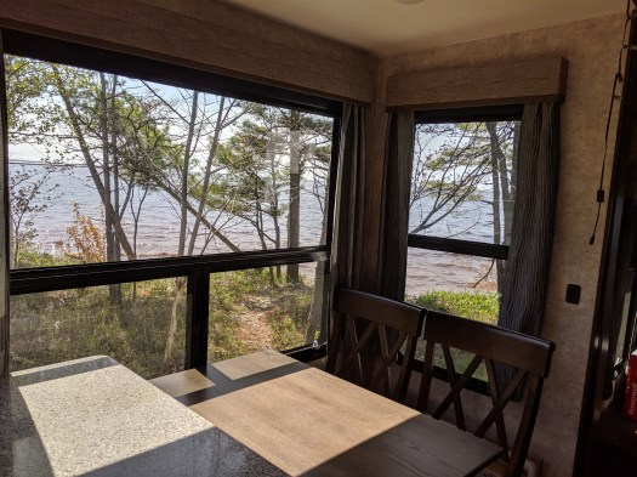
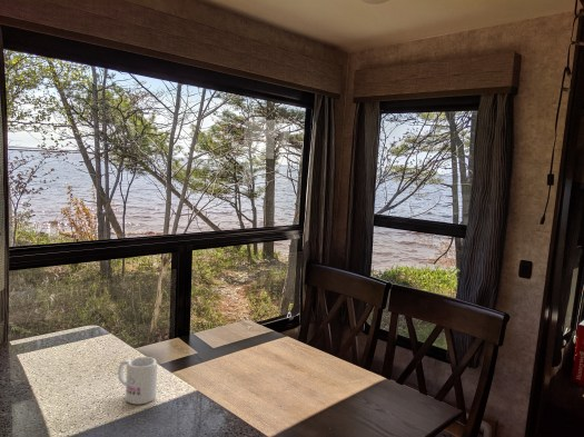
+ mug (136, 377)
